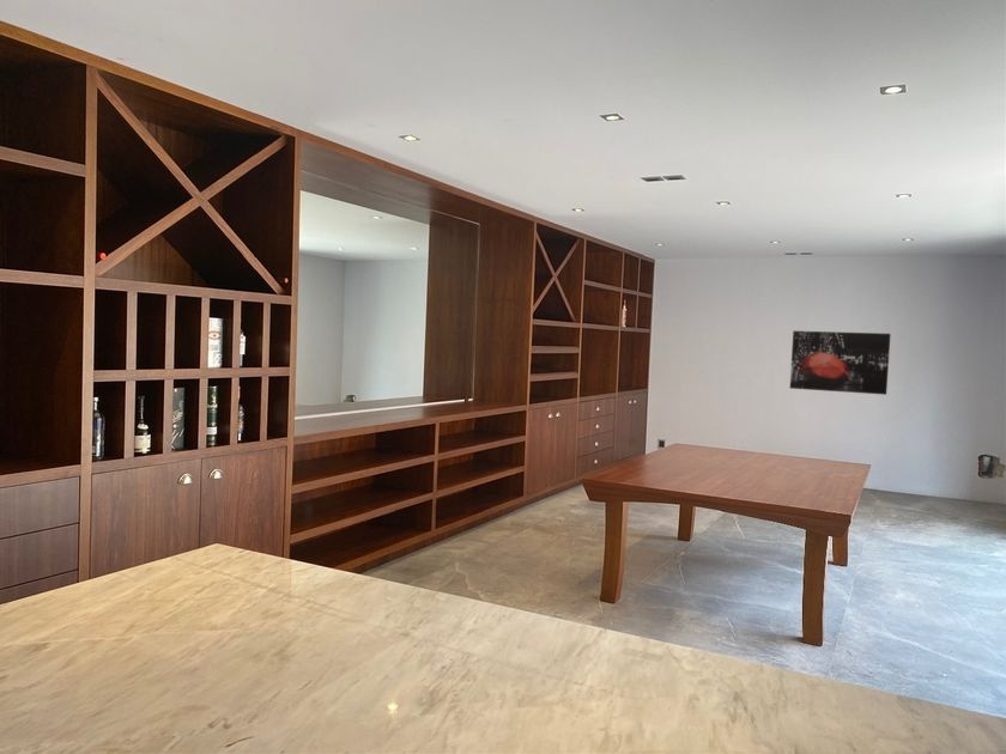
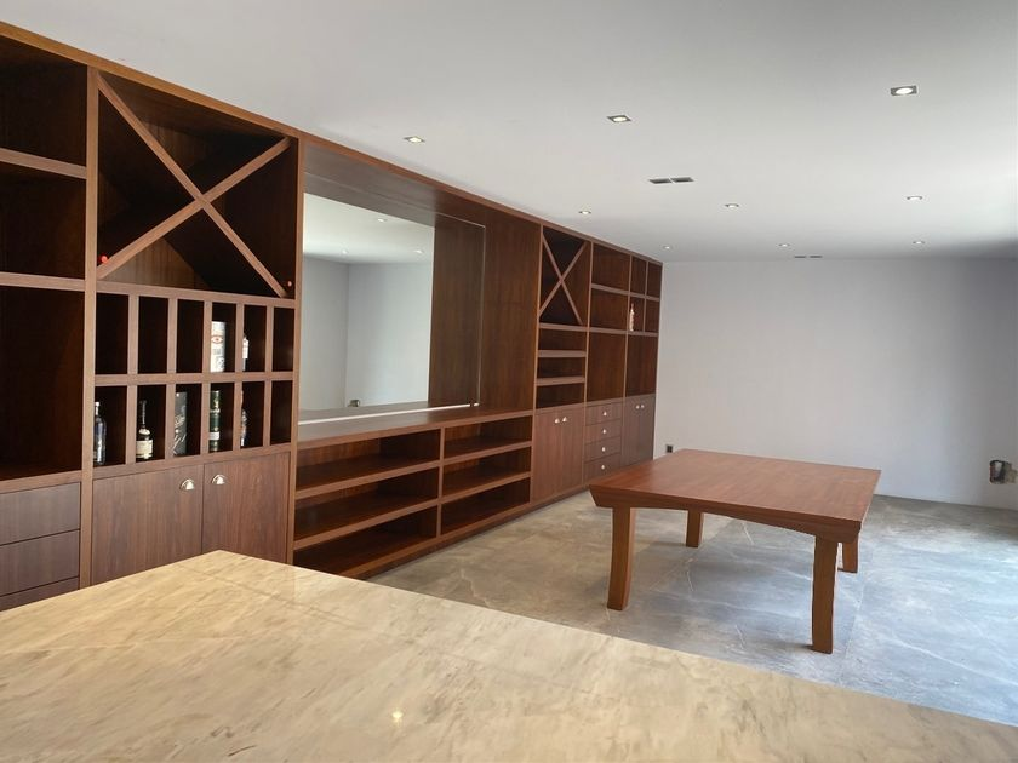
- wall art (838, 361)
